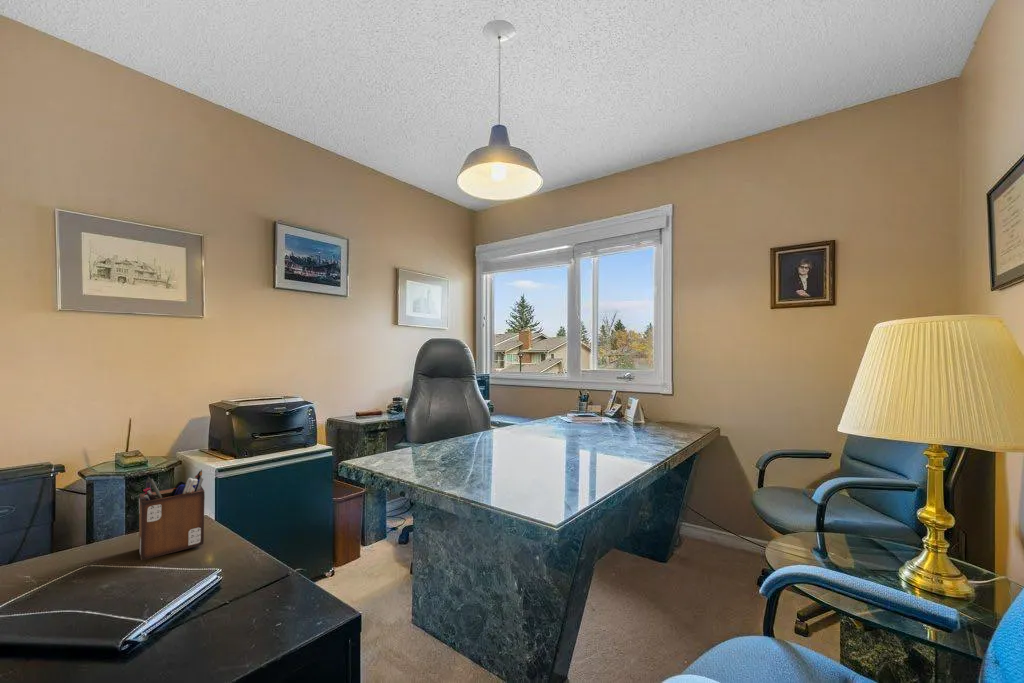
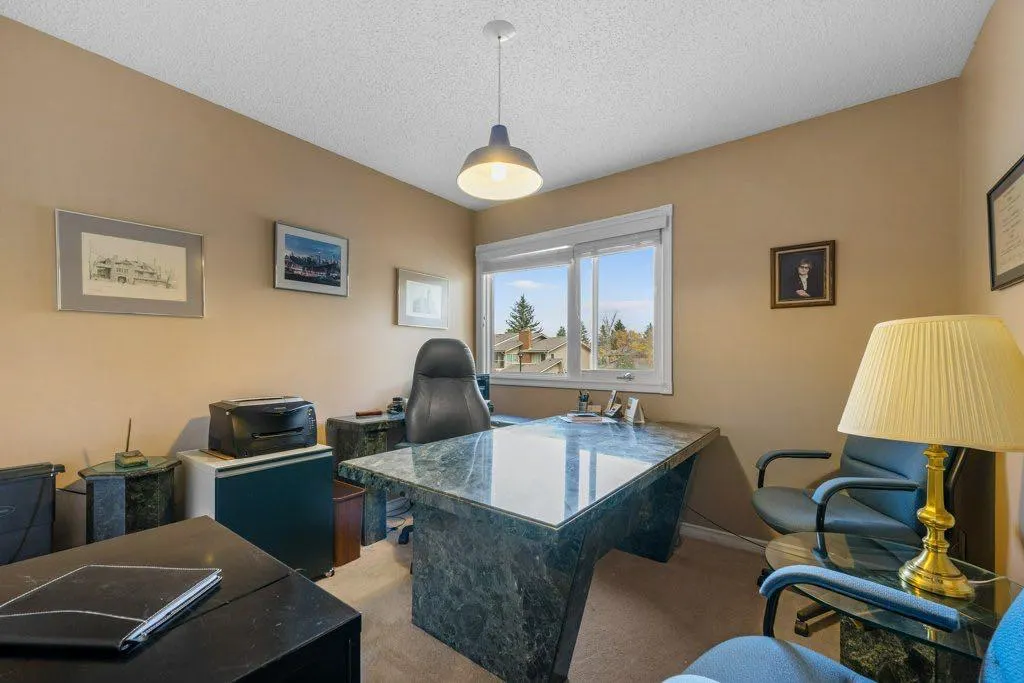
- desk organizer (172, 509)
